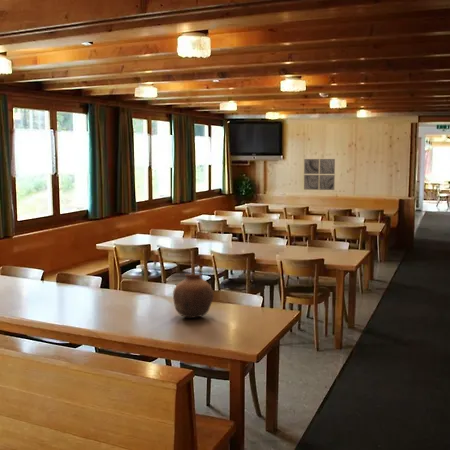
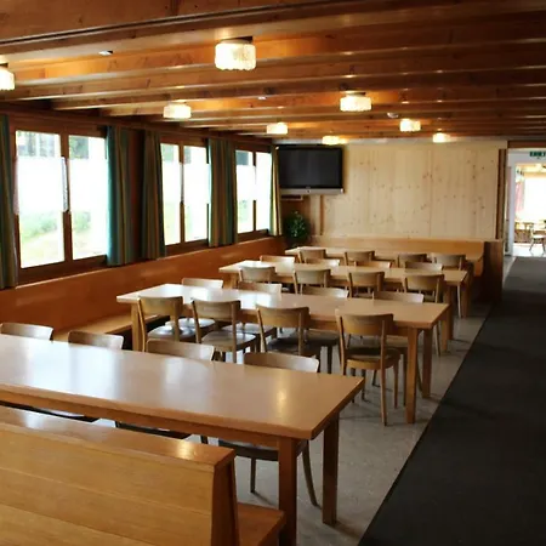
- pottery (193, 295)
- wall art (318, 173)
